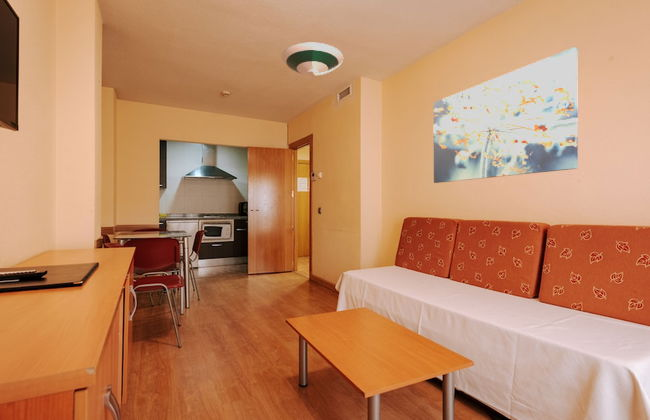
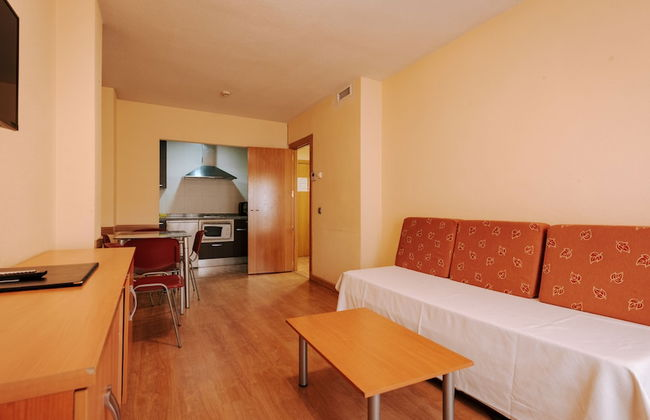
- wall art (491, 128)
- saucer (312, 66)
